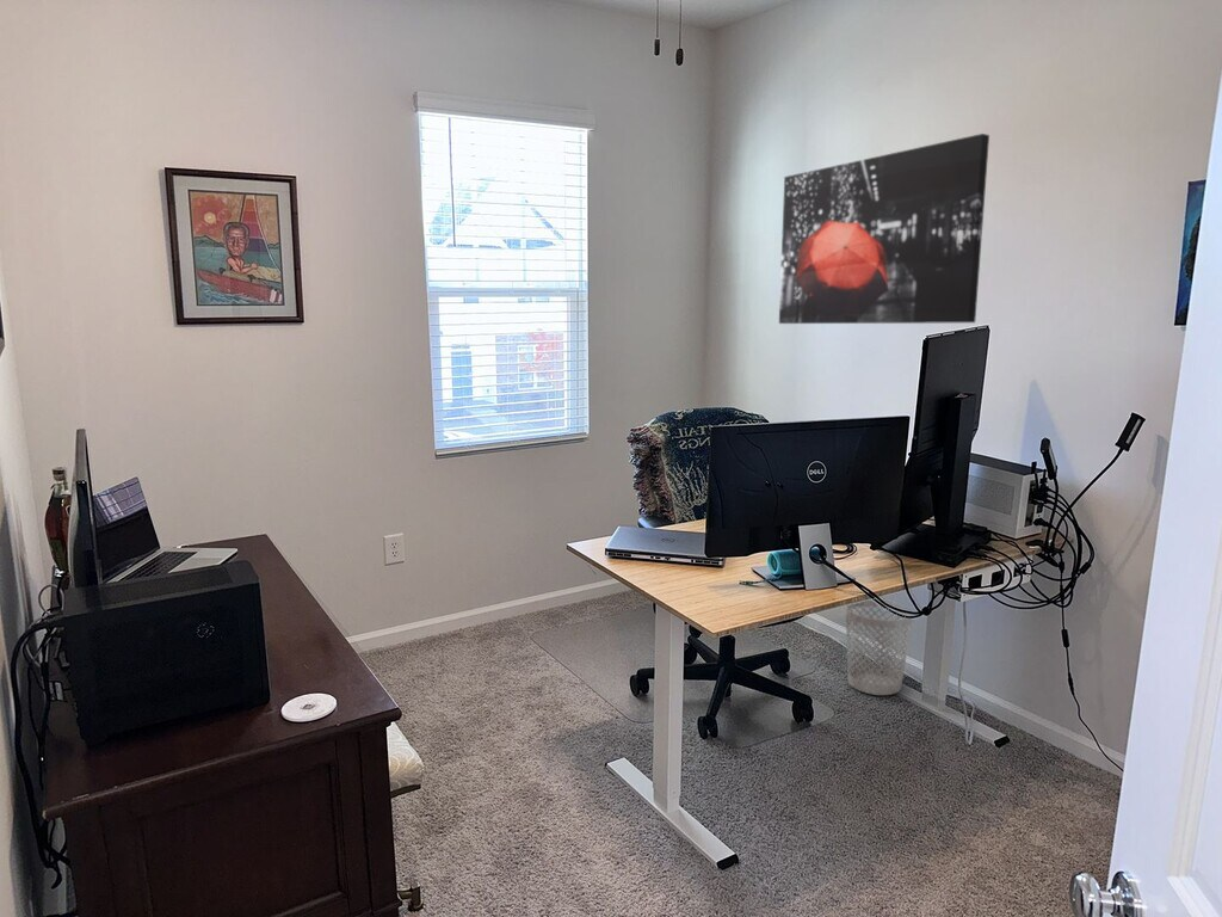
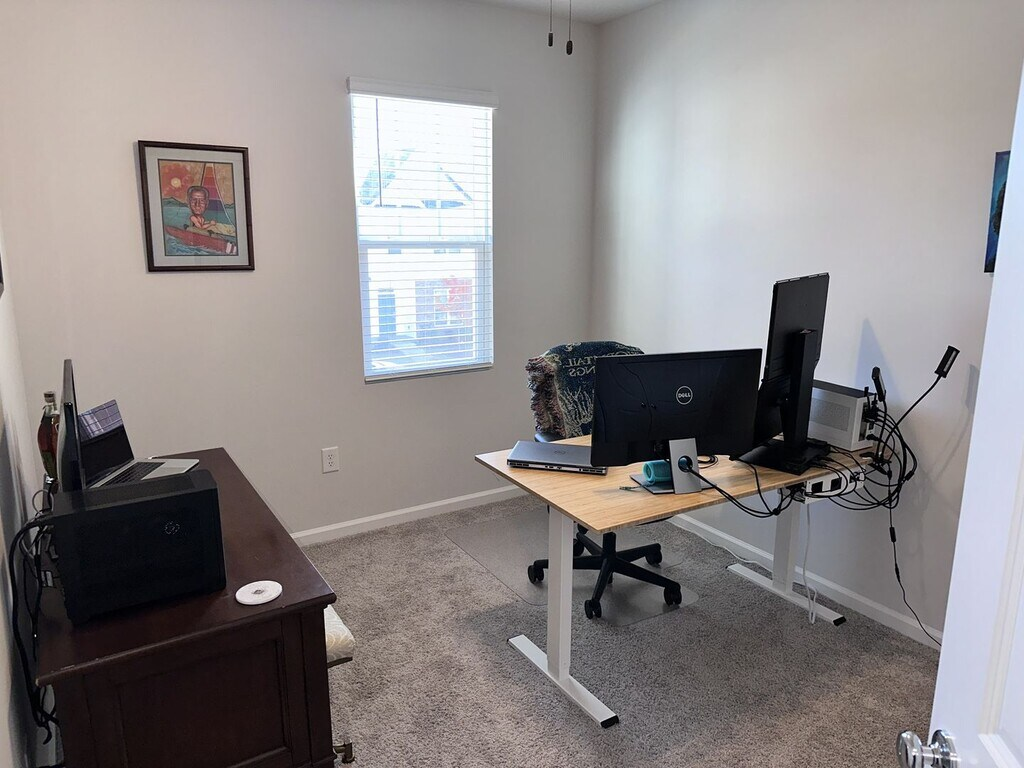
- wastebasket (876, 646)
- wall art (869, 241)
